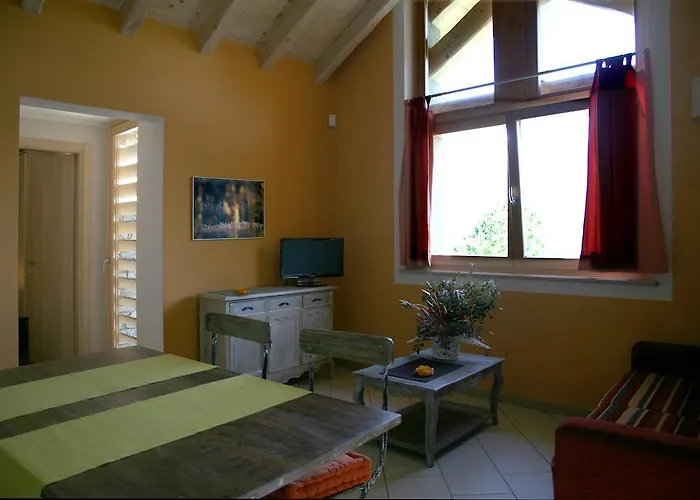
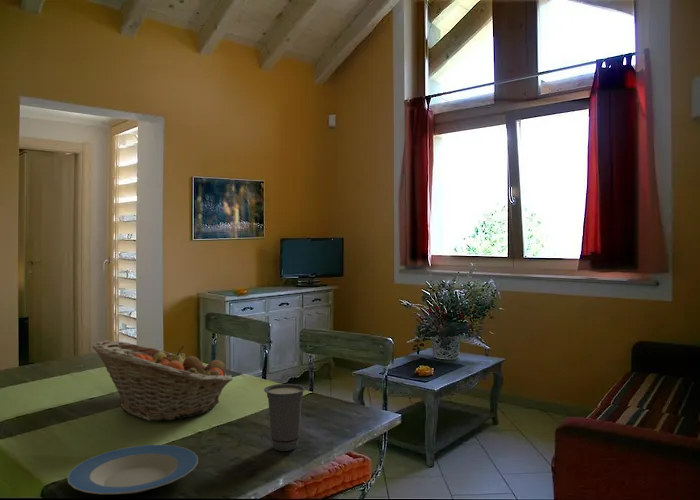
+ fruit basket (163, 372)
+ cup (285, 417)
+ plate (135, 473)
